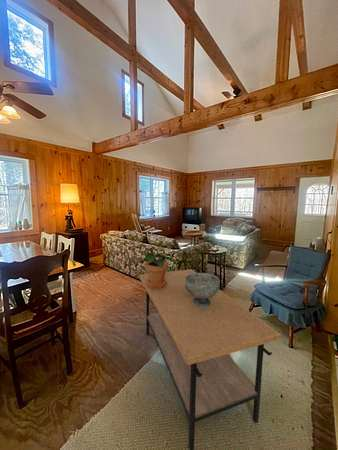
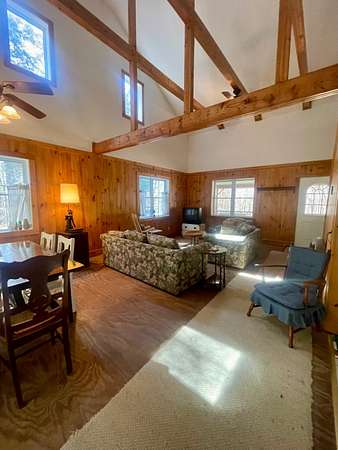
- coffee table (189, 332)
- decorative bowl (201, 290)
- potted plant (158, 268)
